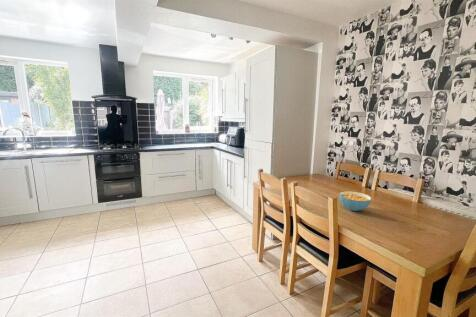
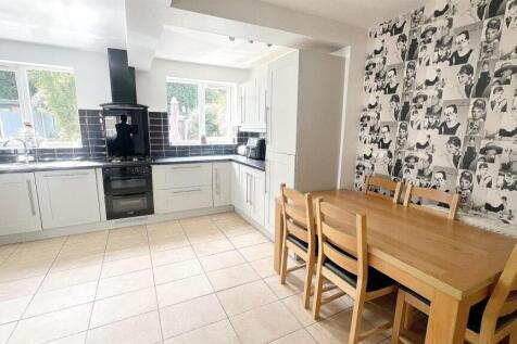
- cereal bowl (354, 202)
